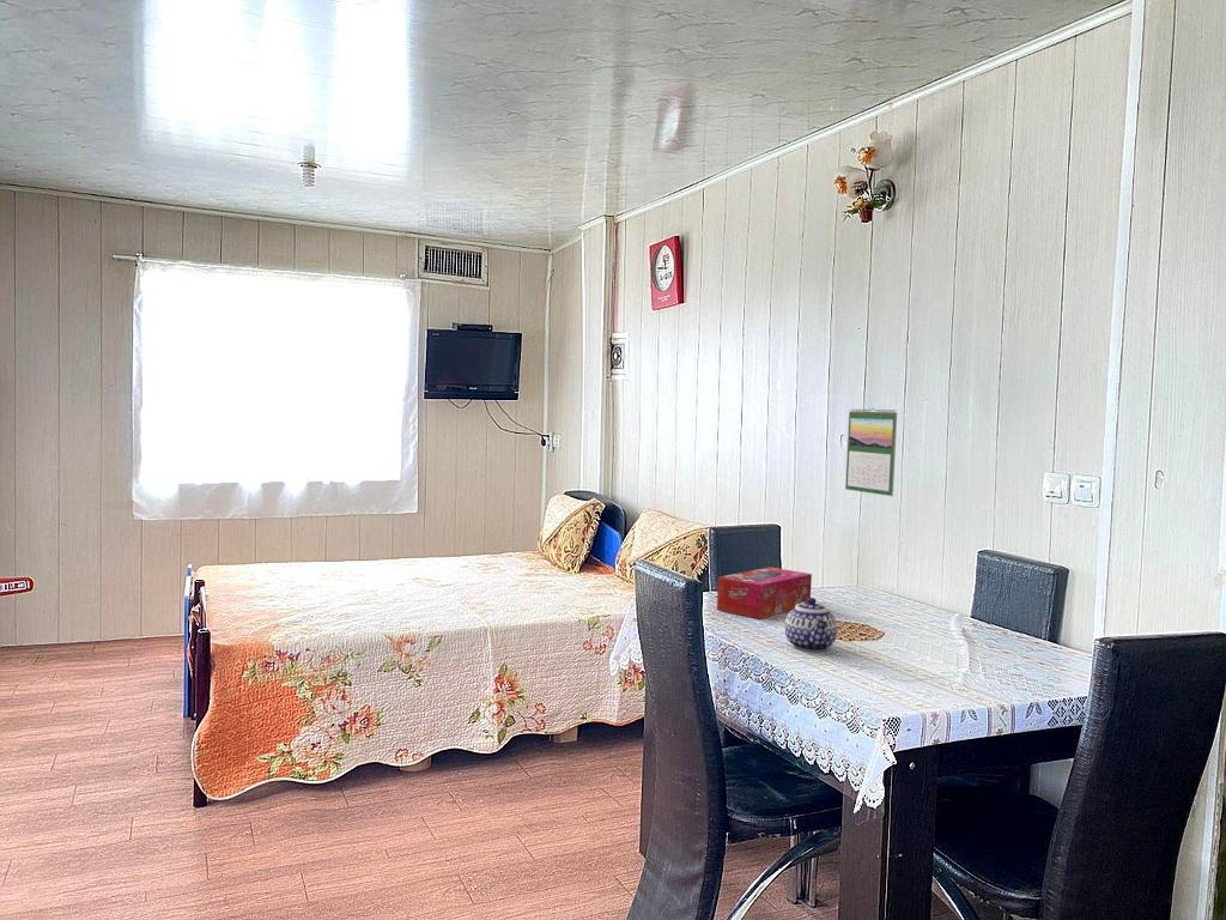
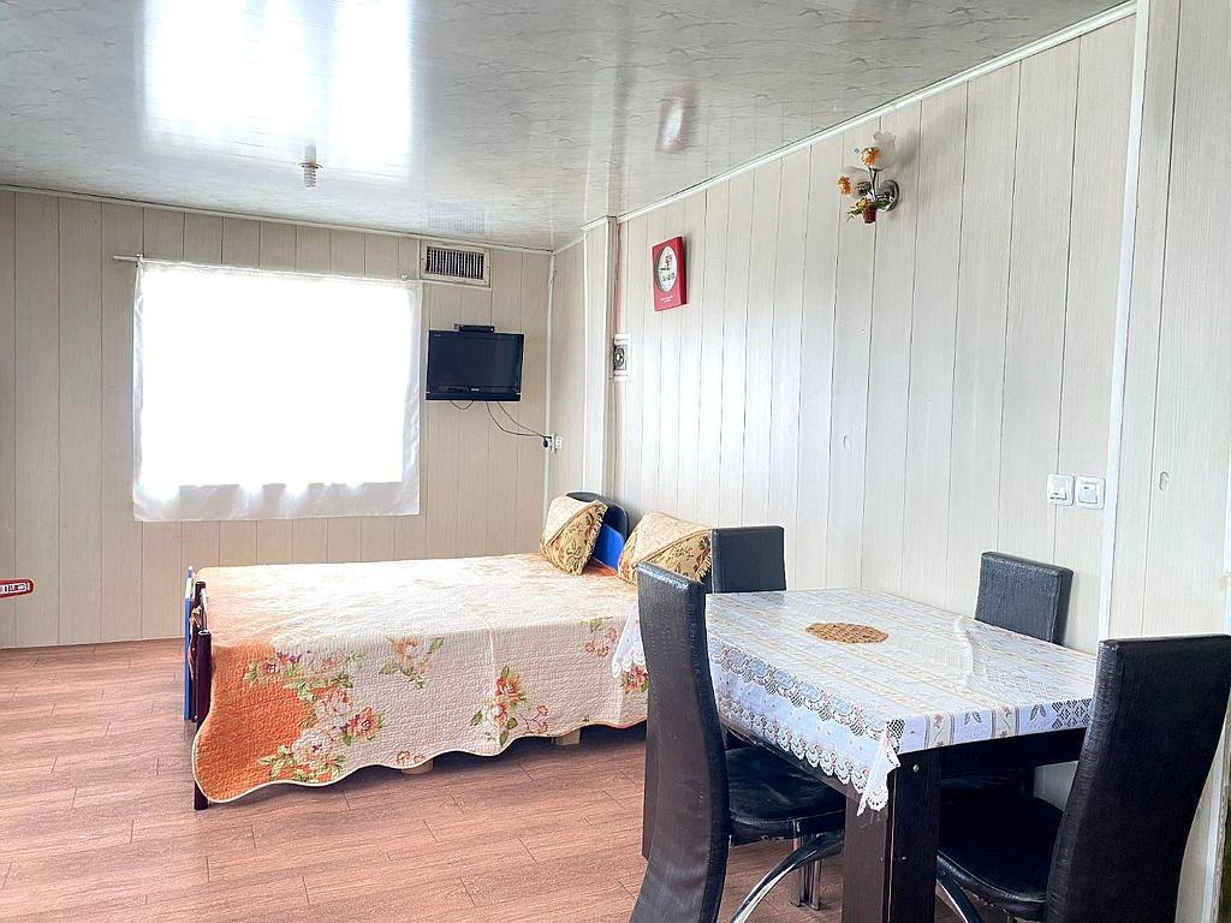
- teapot (811, 622)
- tissue box (765, 591)
- calendar (870, 449)
